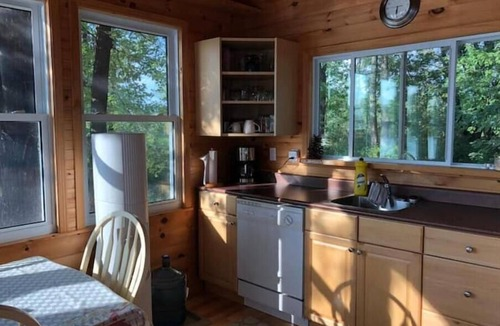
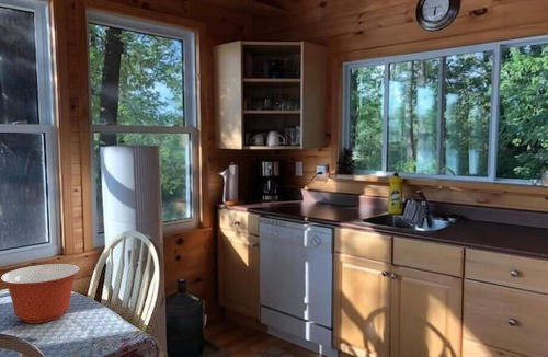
+ mixing bowl (42, 295)
